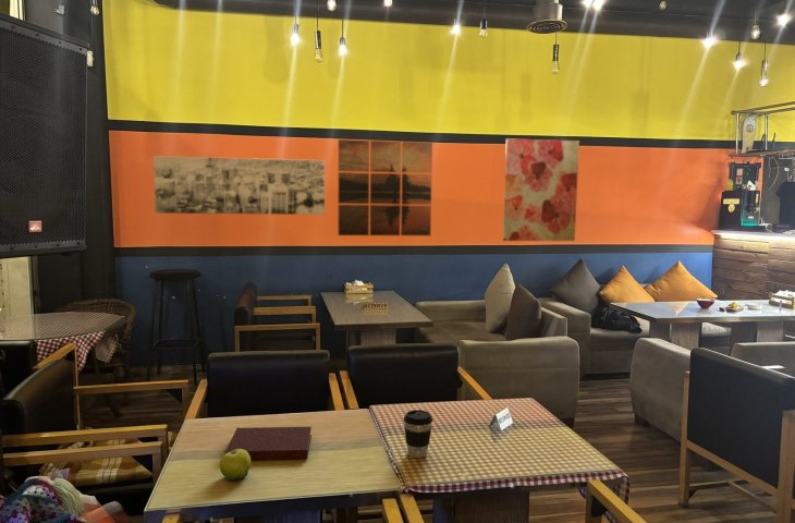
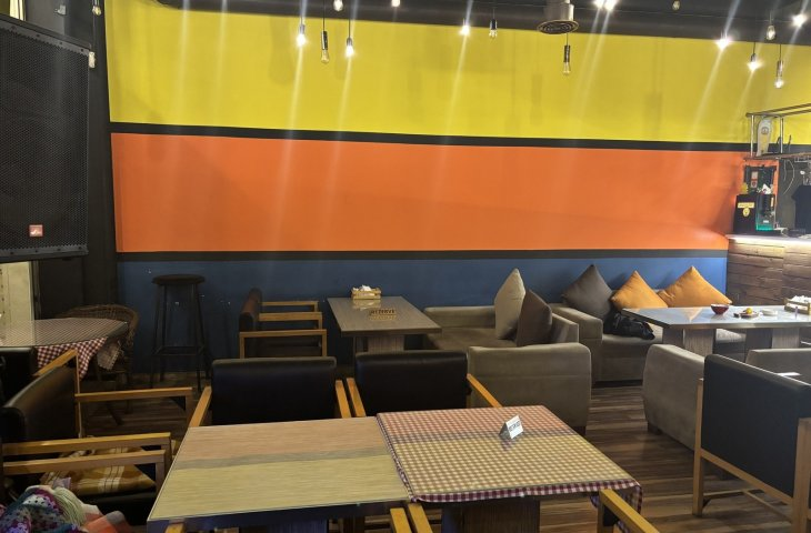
- notebook (270, 442)
- wall art (241, 185)
- coffee cup (417, 434)
- wall art (384, 188)
- wall art (540, 191)
- fruit (235, 463)
